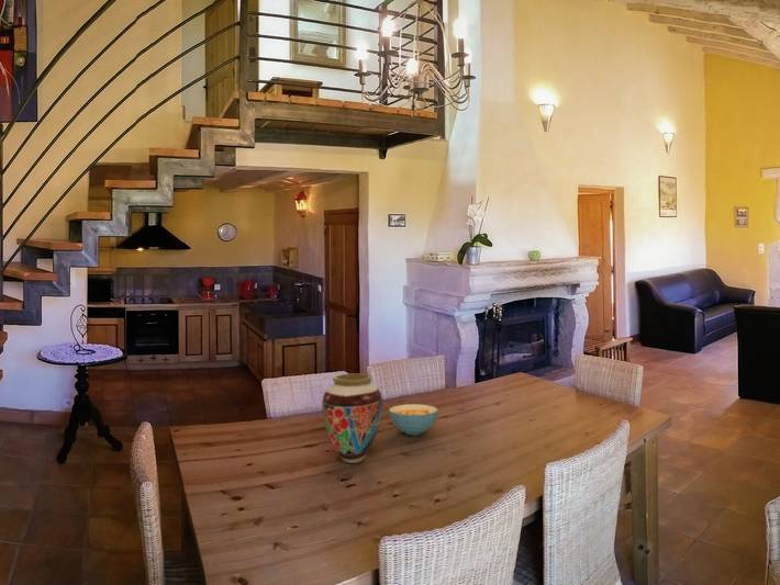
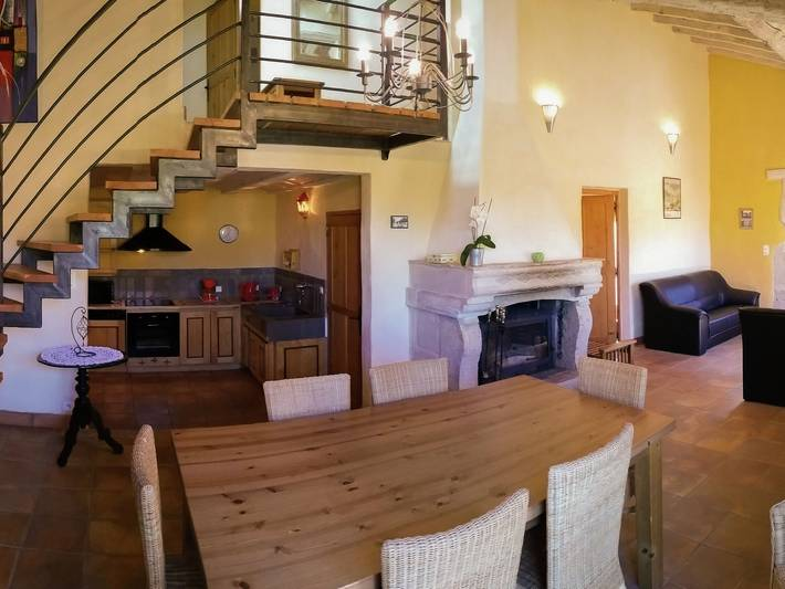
- vase (353, 418)
- cereal bowl (413, 420)
